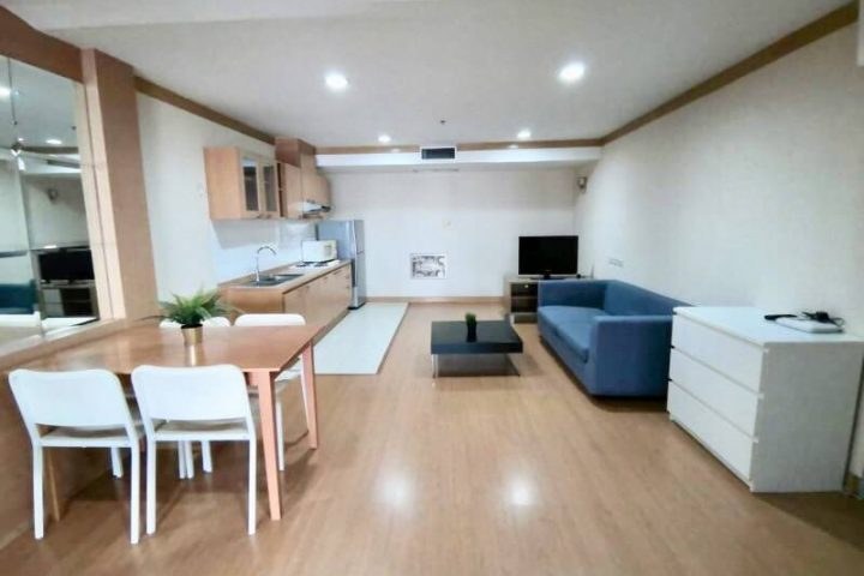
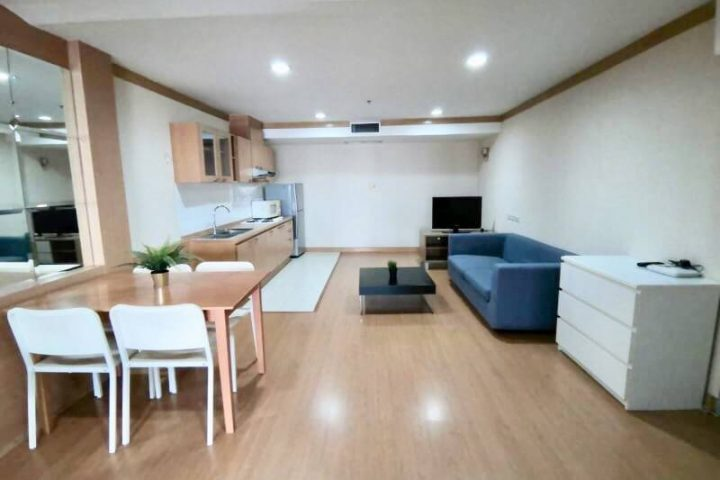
- wall art (428, 265)
